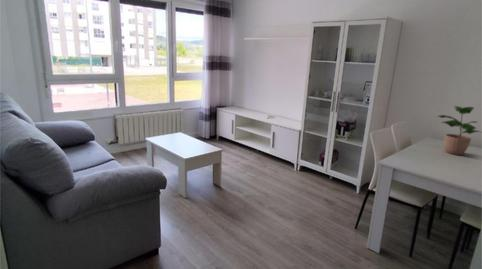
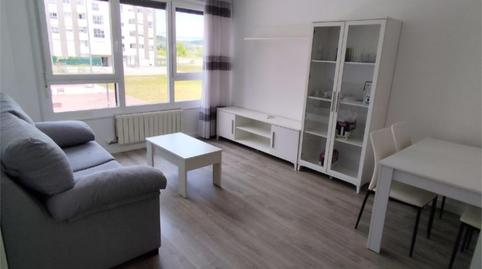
- potted plant (459, 127)
